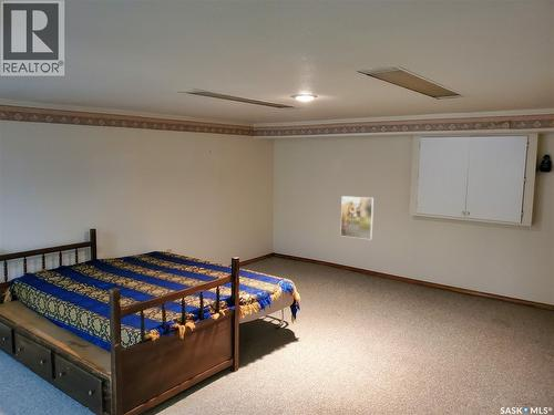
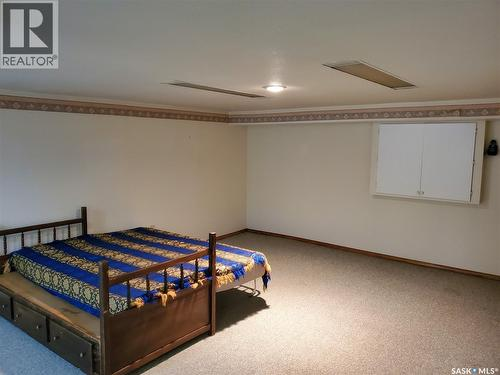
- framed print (356, 217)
